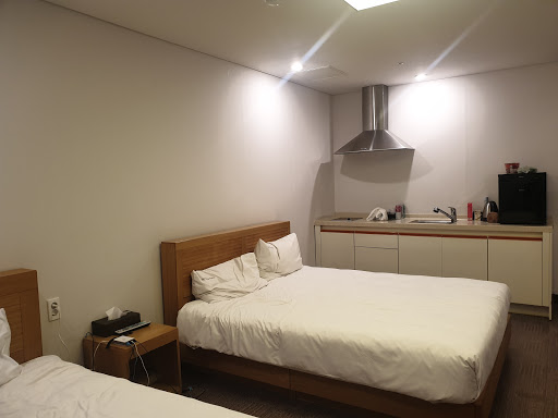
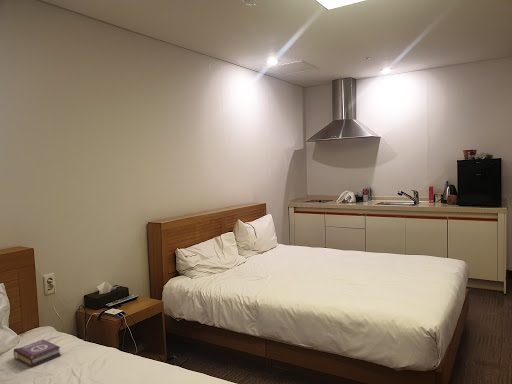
+ book (37, 352)
